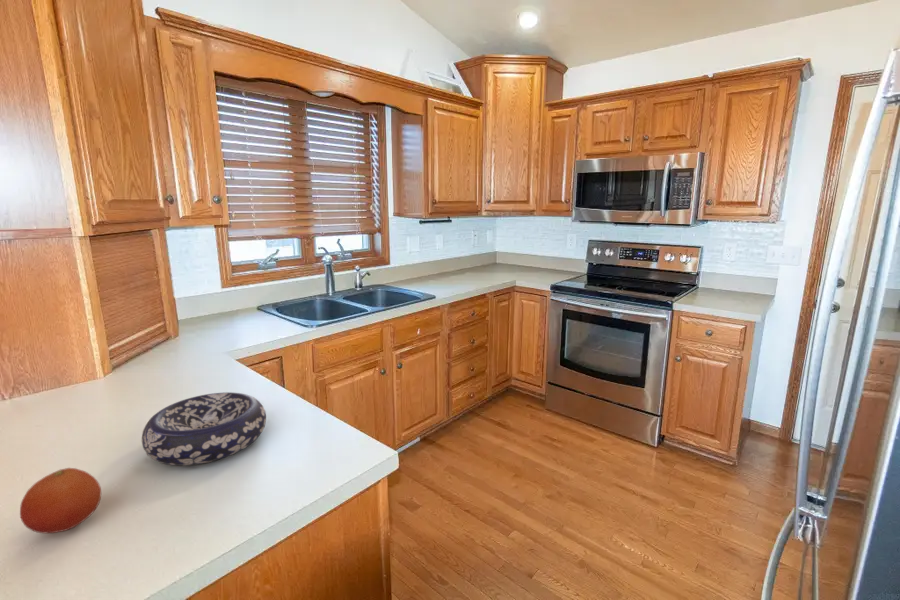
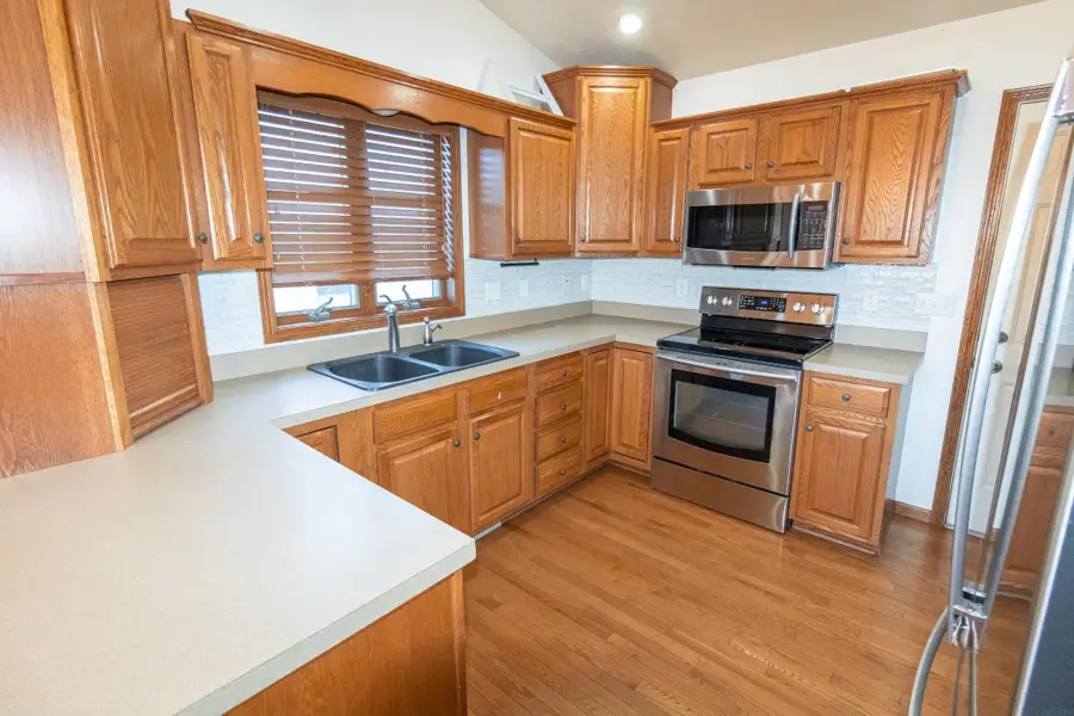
- decorative bowl (207, 426)
- fruit (61, 499)
